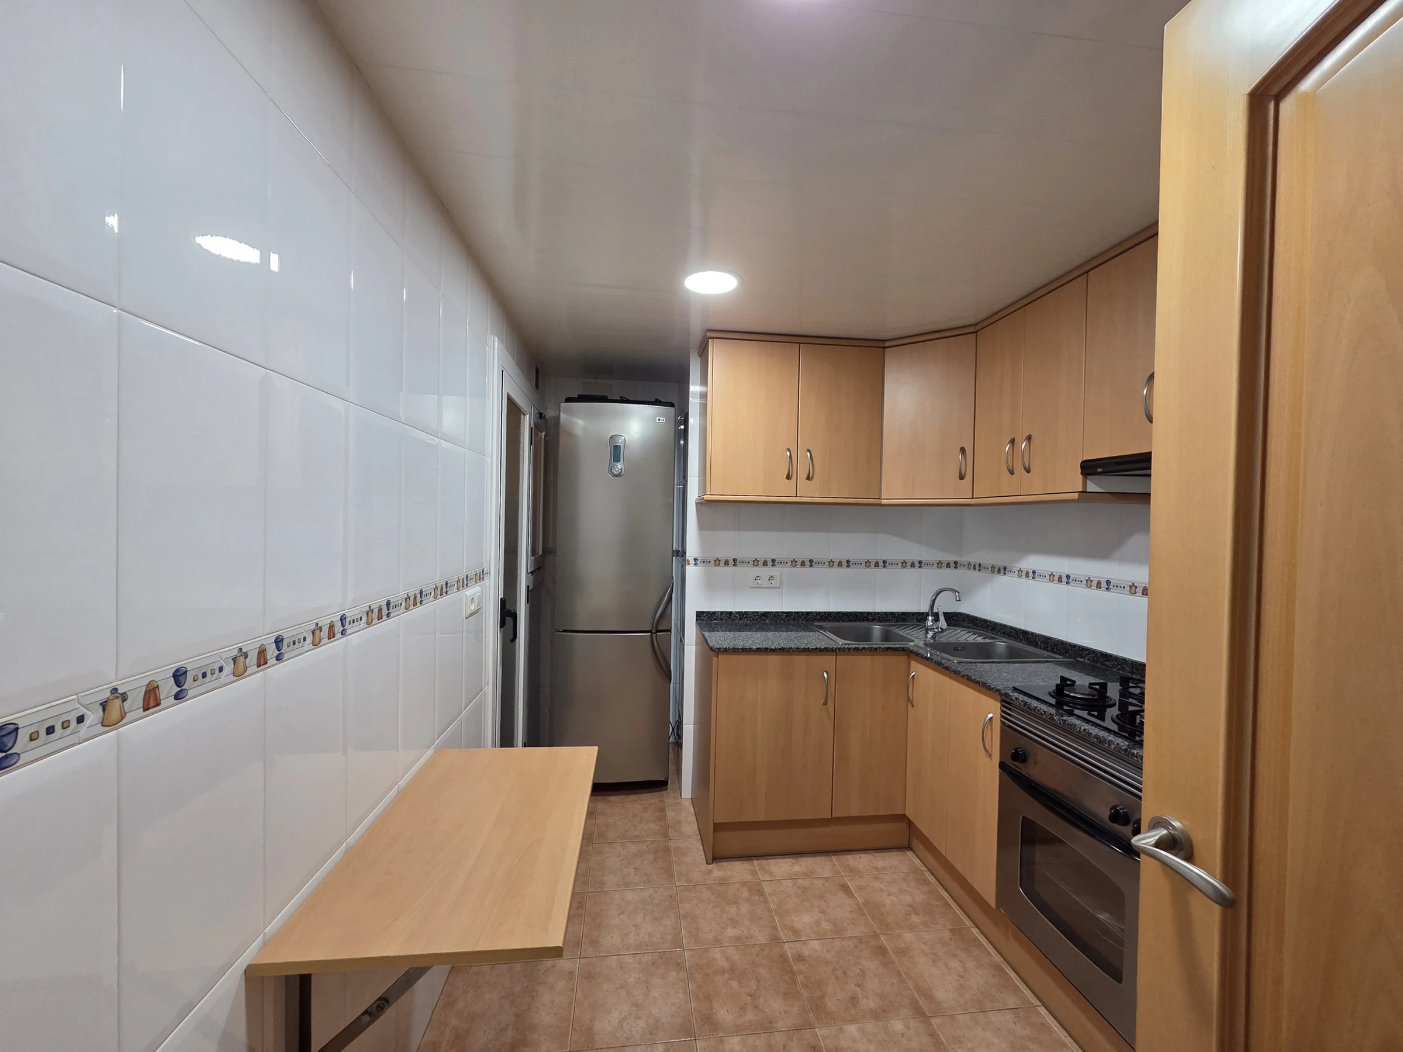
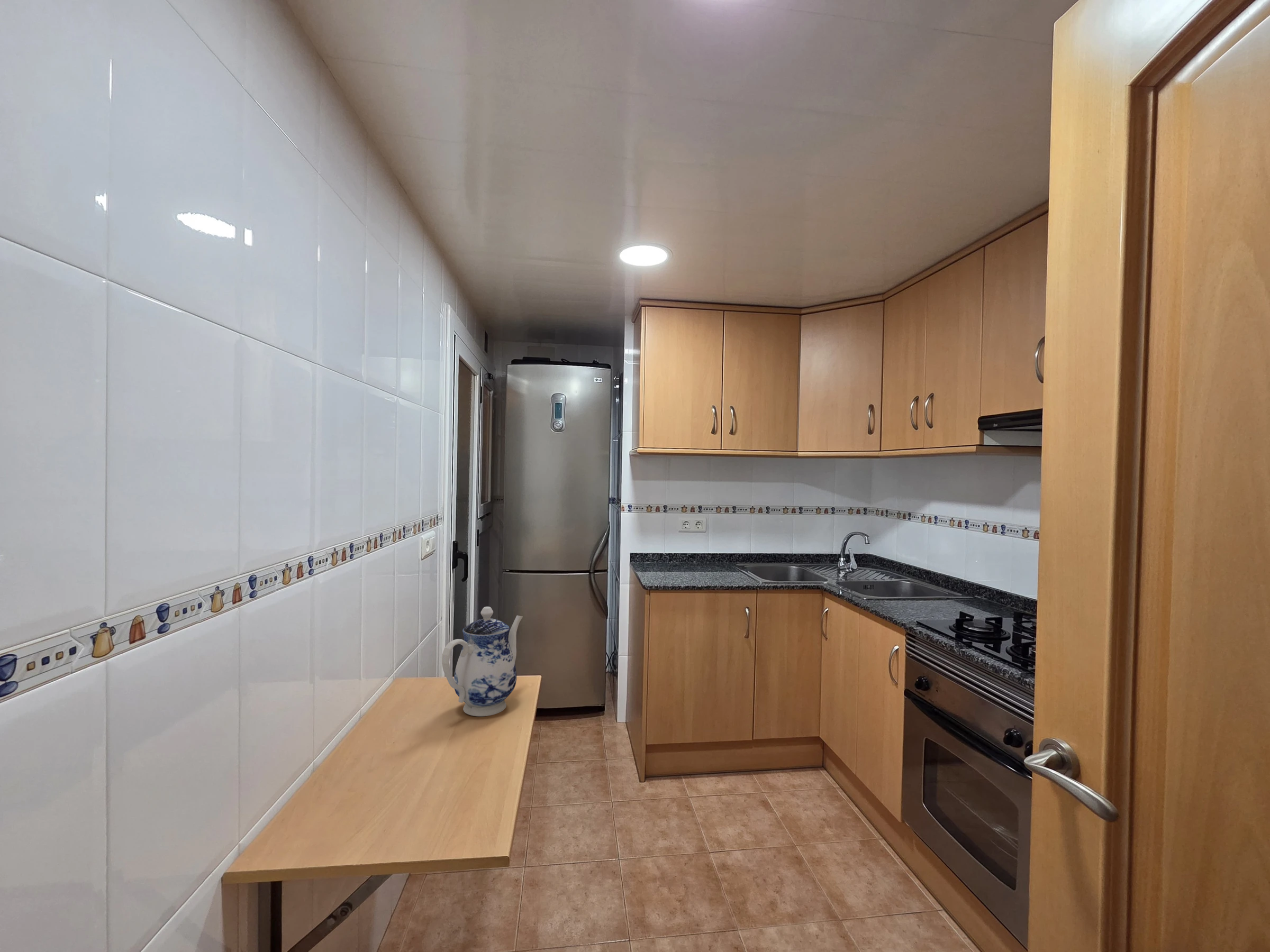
+ teapot (486, 657)
